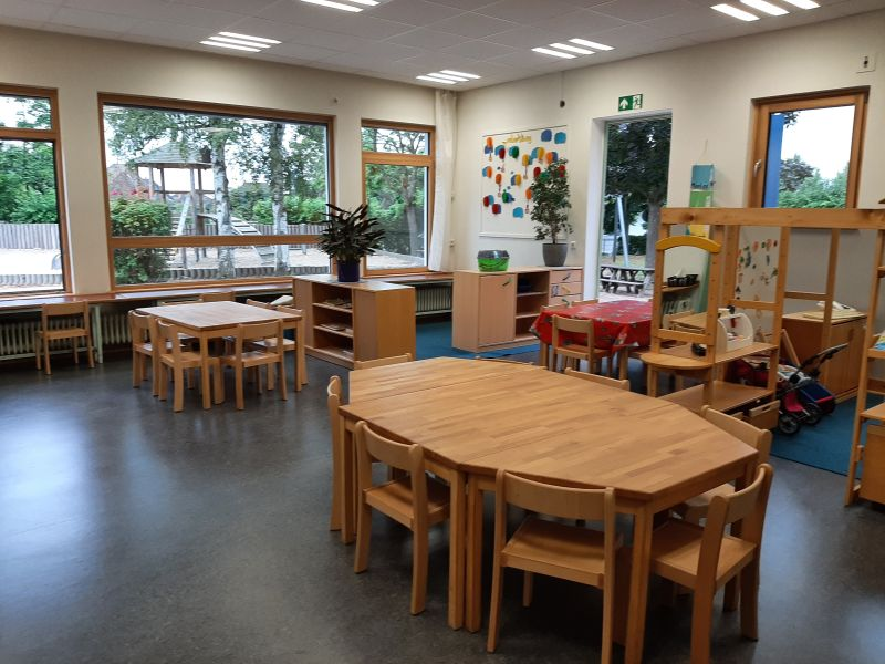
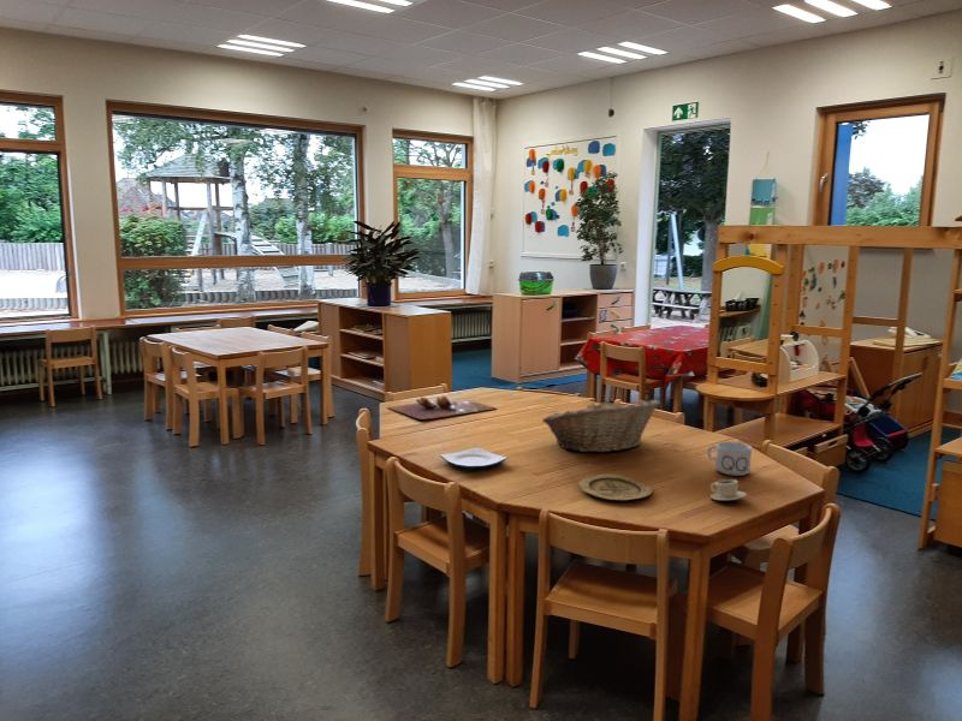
+ plate (614, 487)
+ cup (728, 489)
+ mug (728, 457)
+ plate (473, 459)
+ cutting board (441, 401)
+ fruit basket (601, 421)
